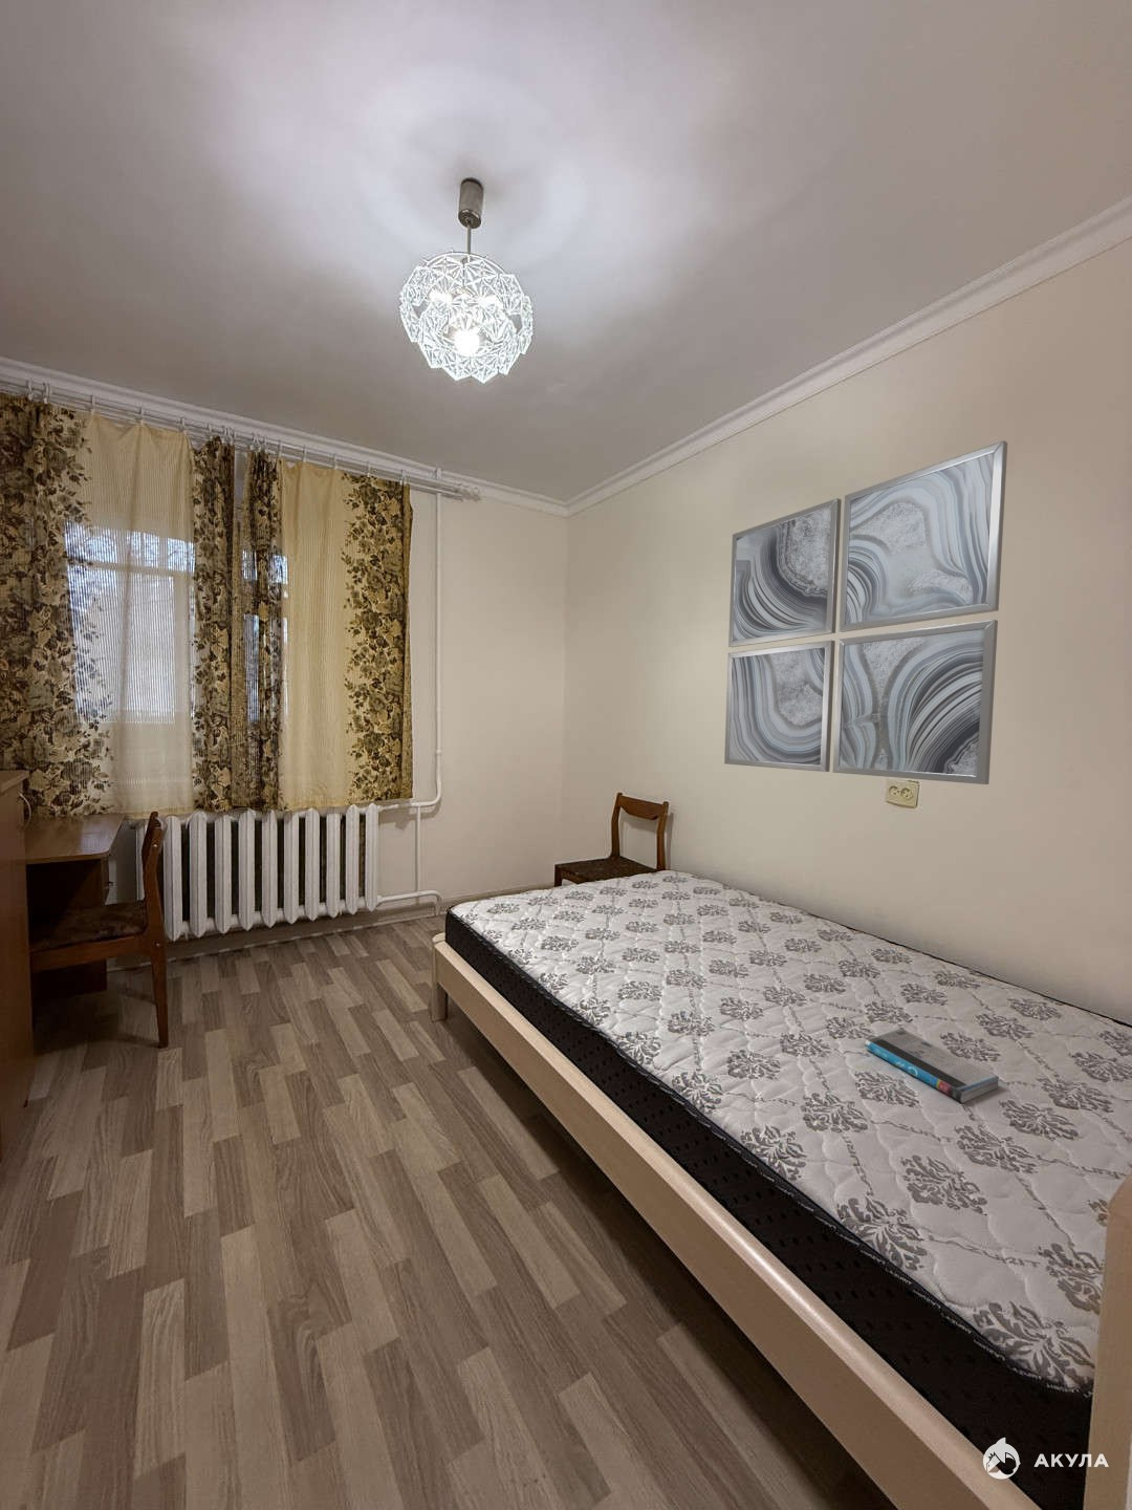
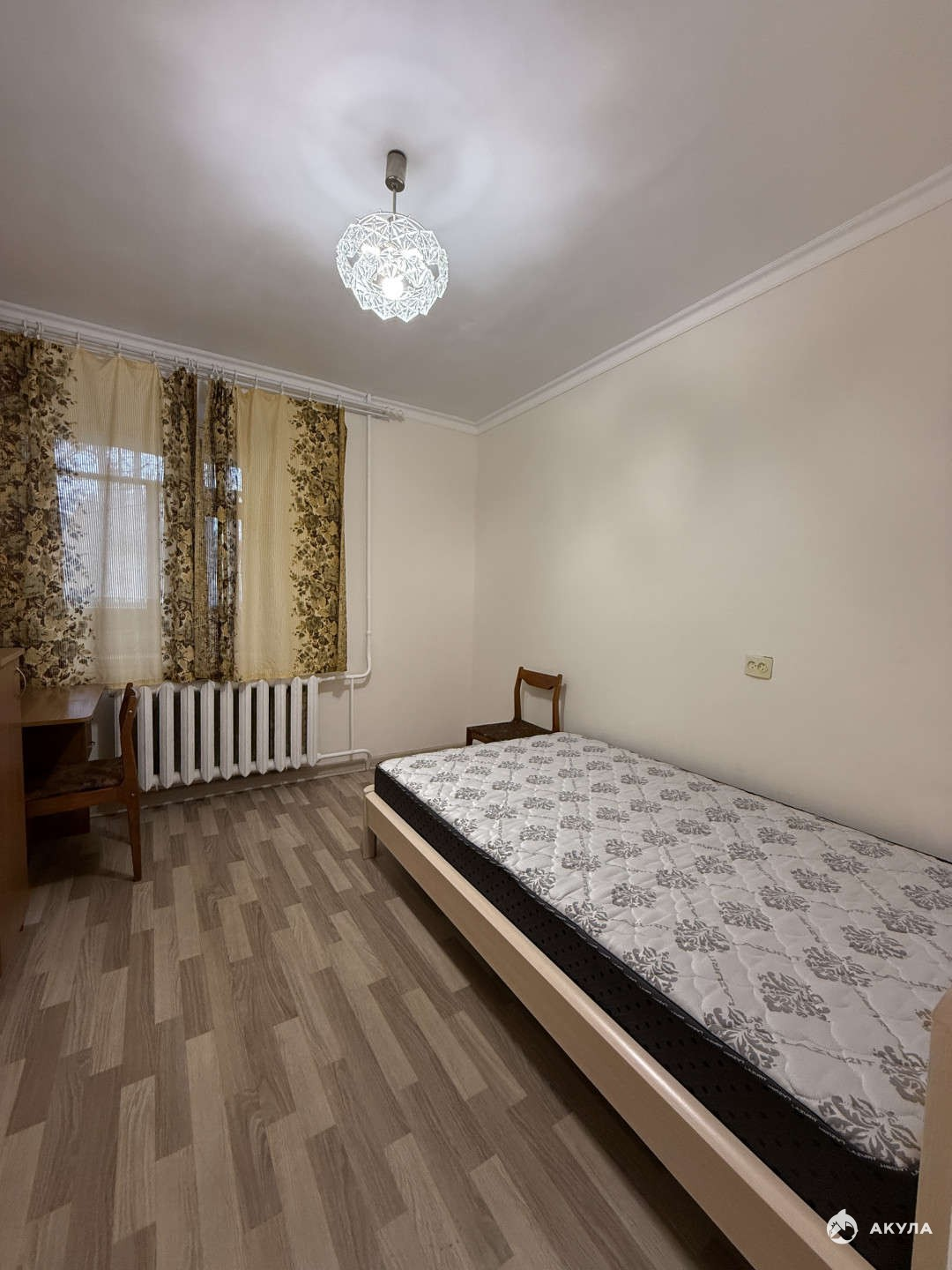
- book (927, 1062)
- wall art (835, 633)
